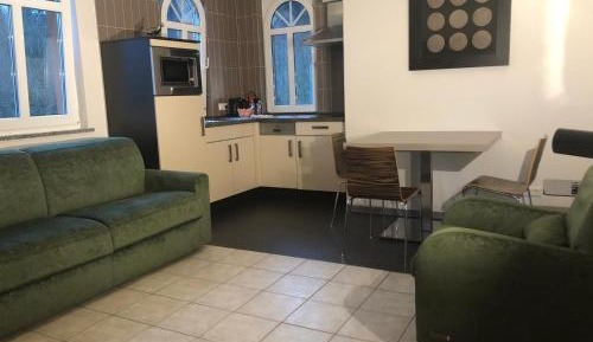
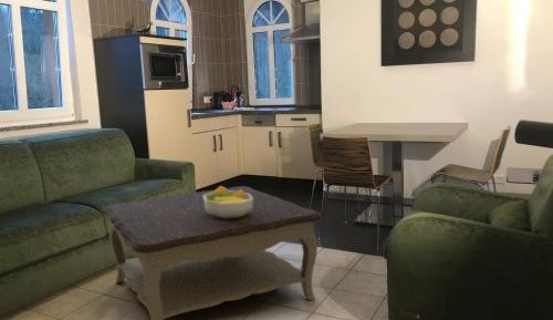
+ fruit bowl (227, 200)
+ coffee table (207, 249)
